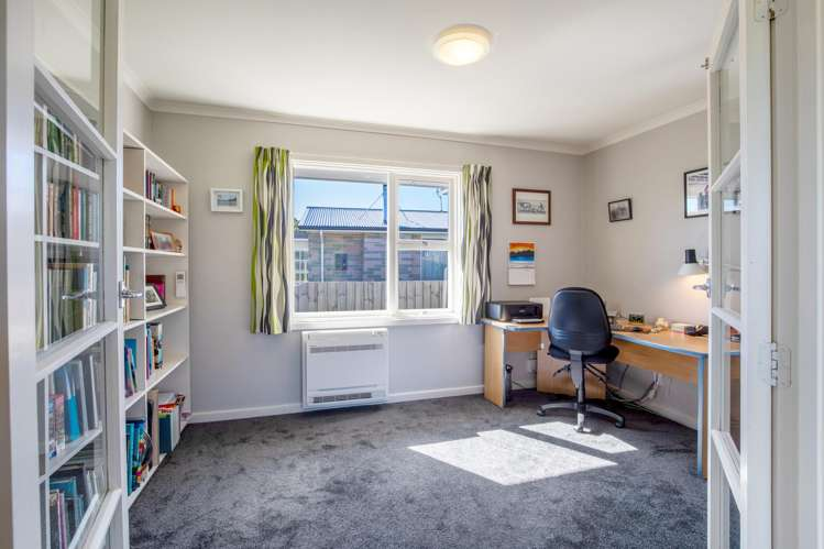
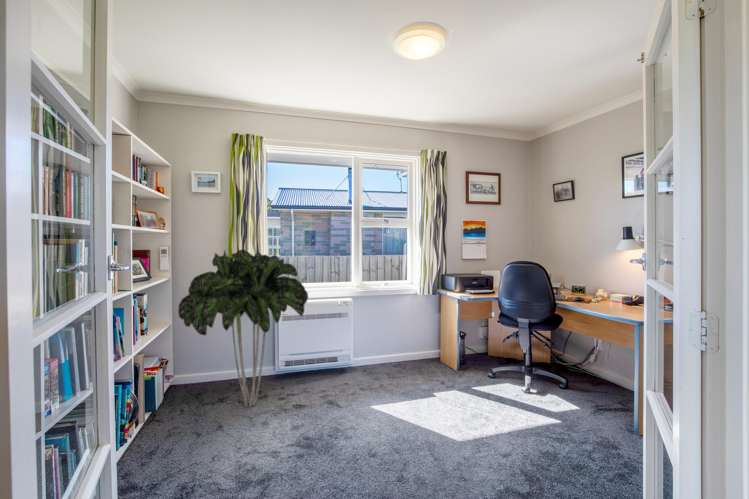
+ indoor plant (253, 327)
